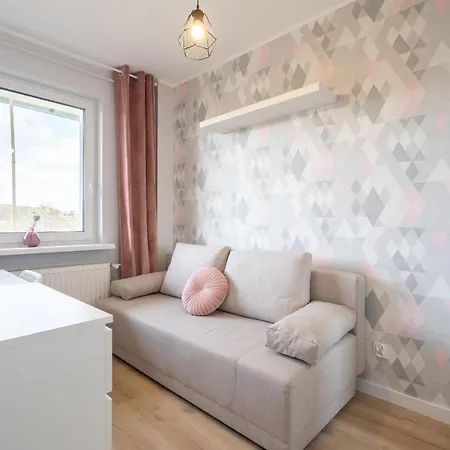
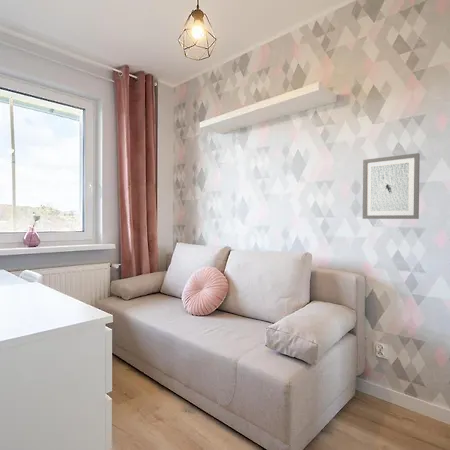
+ wall art (389, 187)
